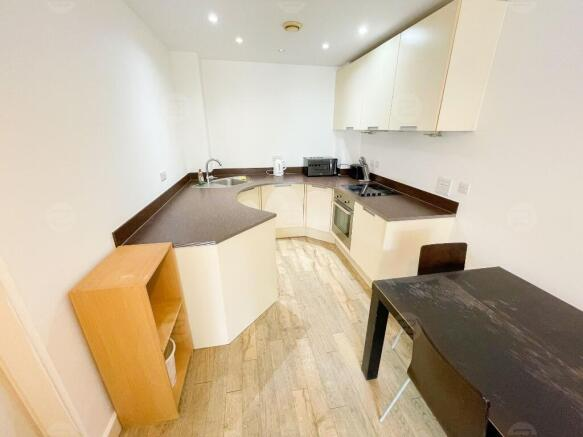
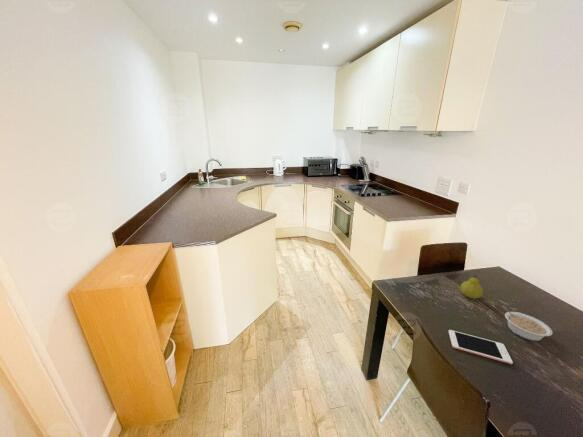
+ legume (524, 326)
+ fruit (472, 286)
+ cell phone (478, 345)
